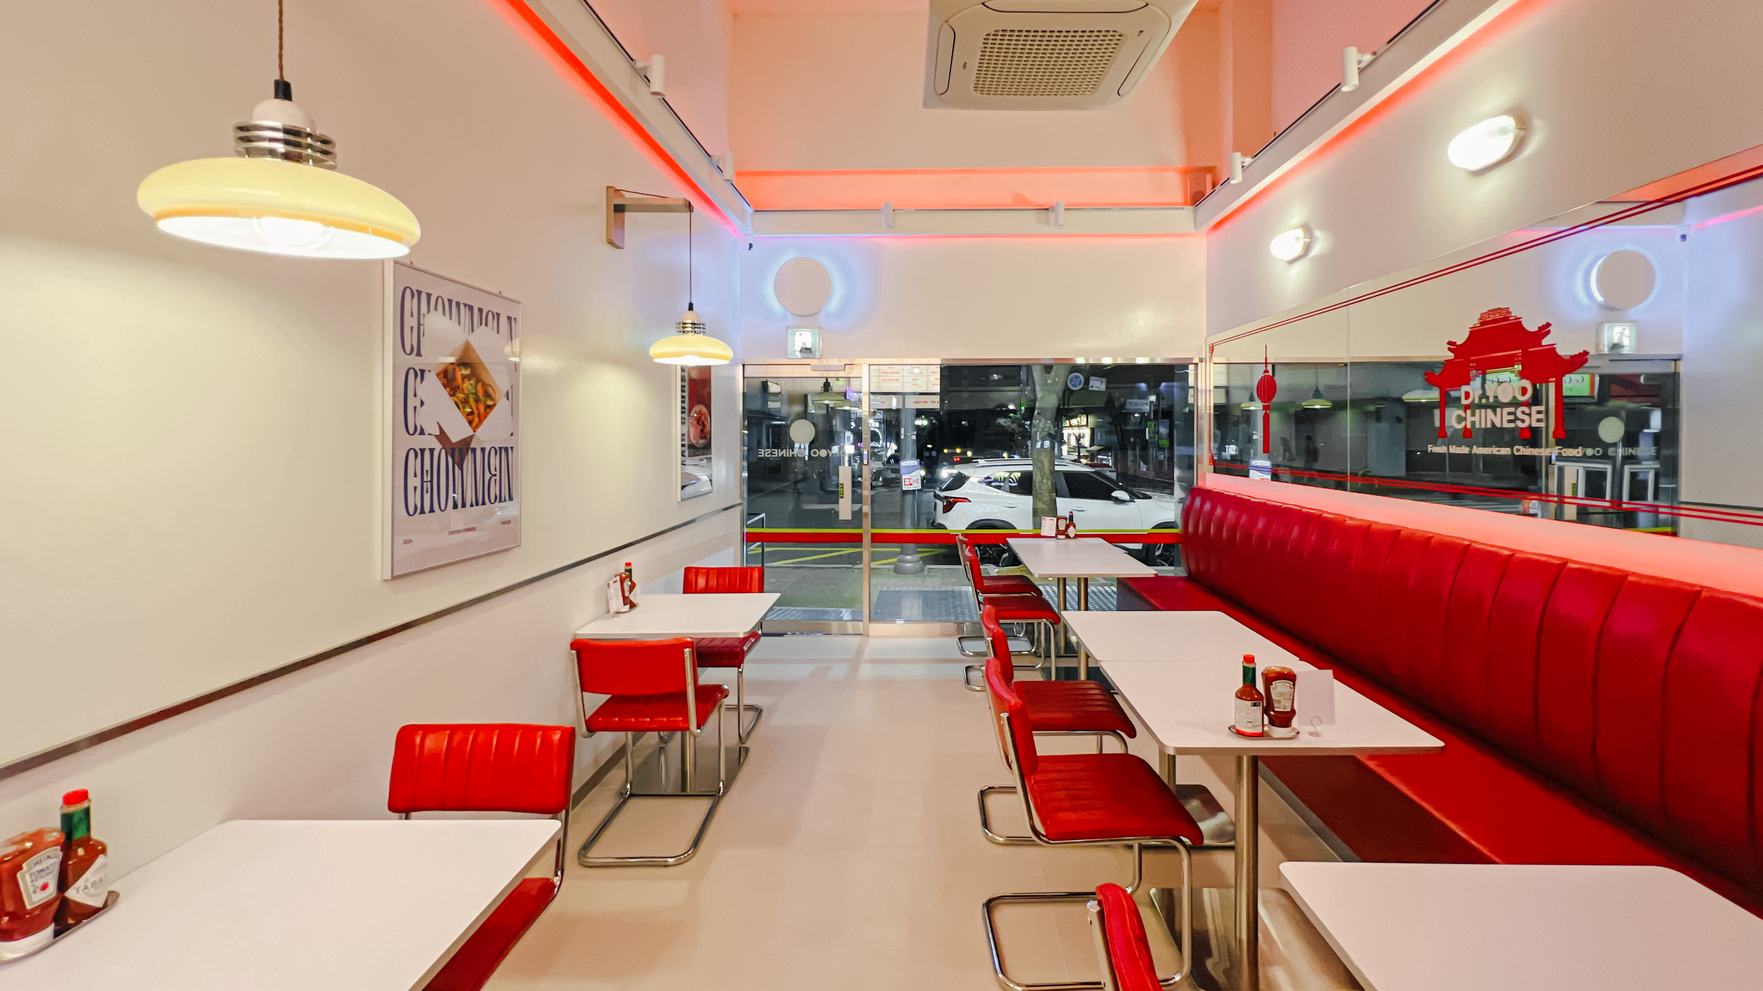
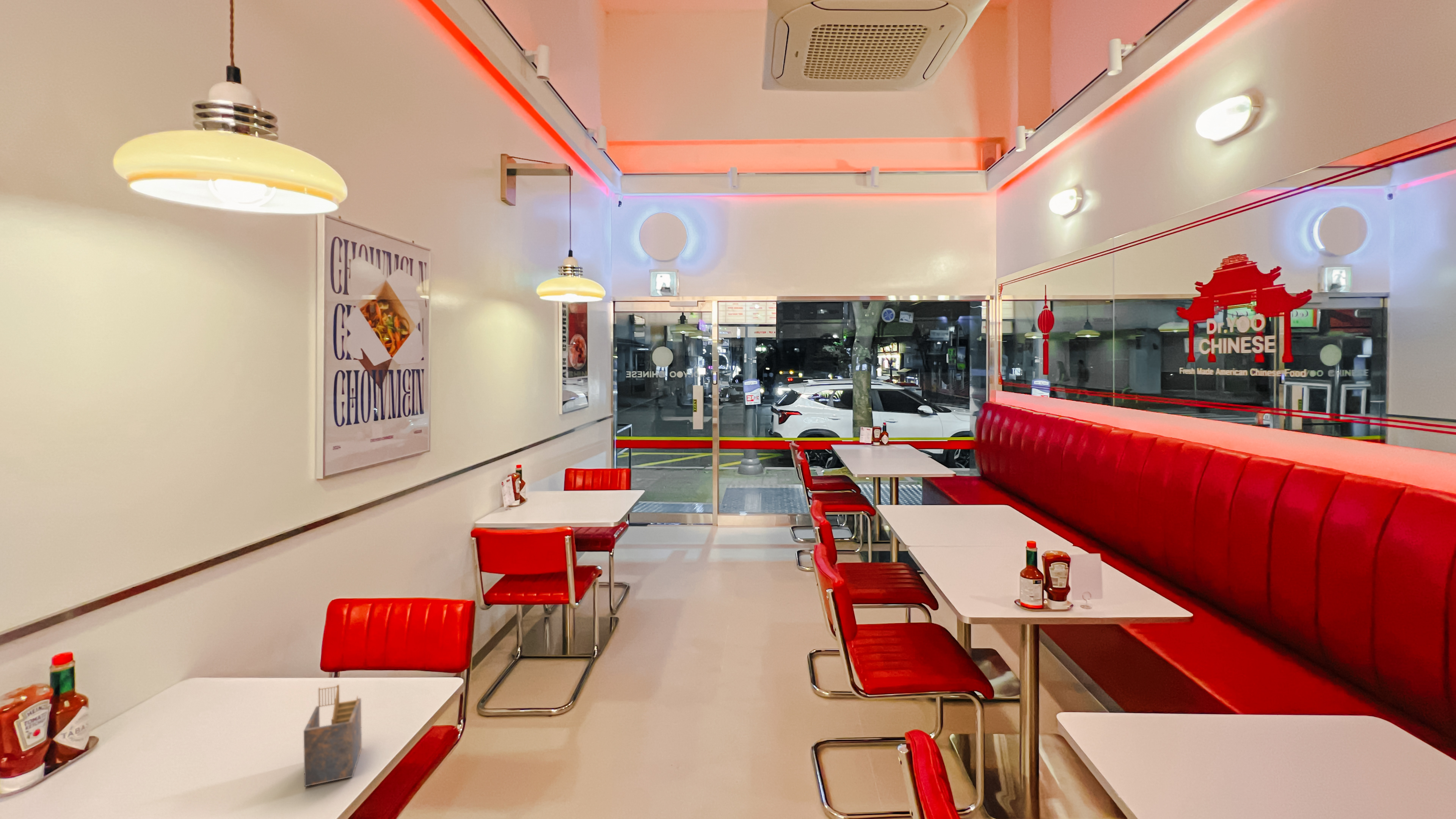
+ napkin holder (334, 730)
